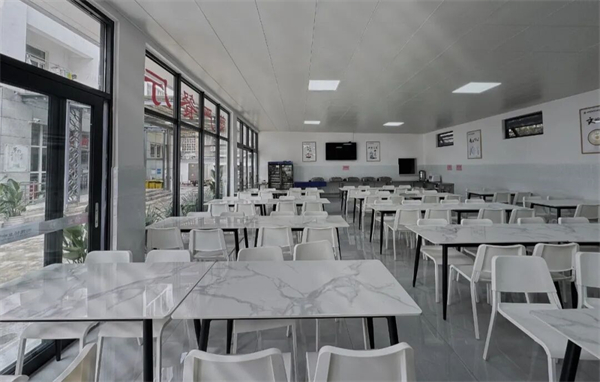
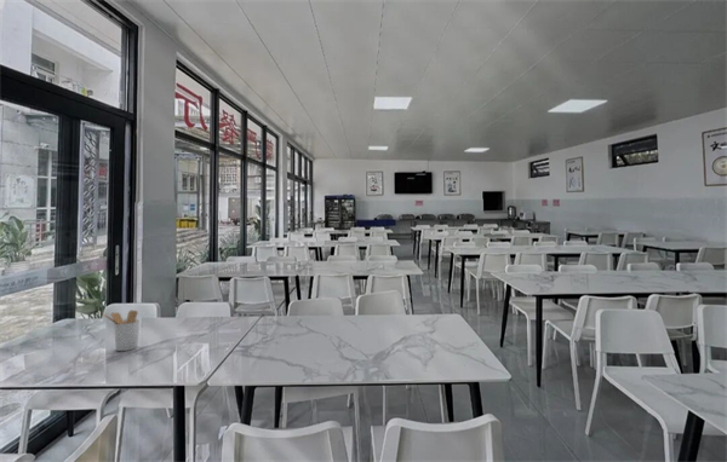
+ utensil holder (120, 329)
